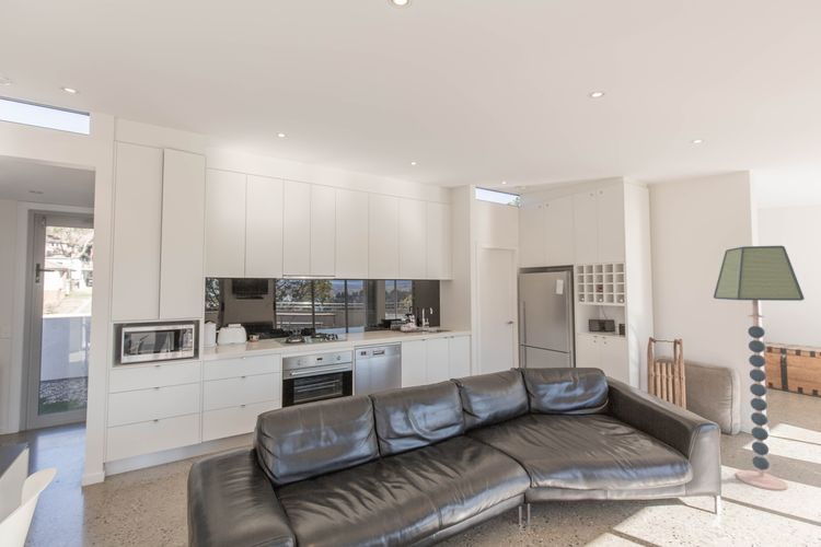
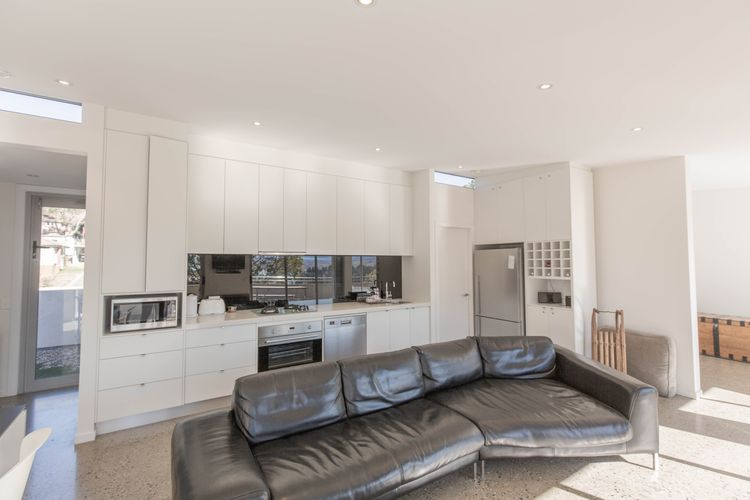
- floor lamp (756, 362)
